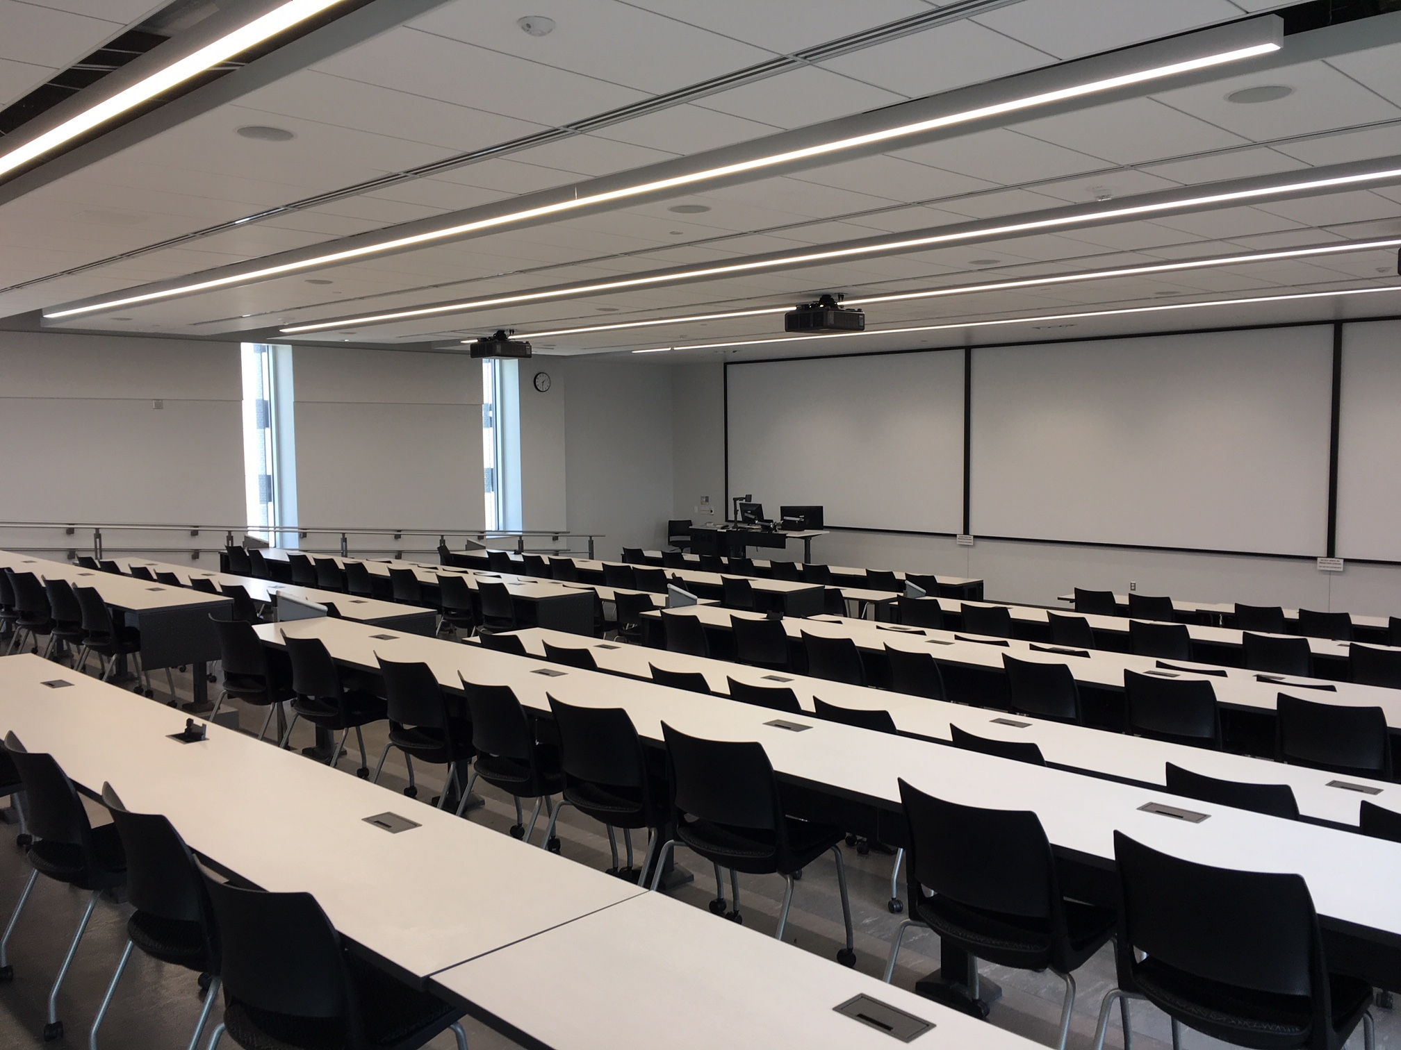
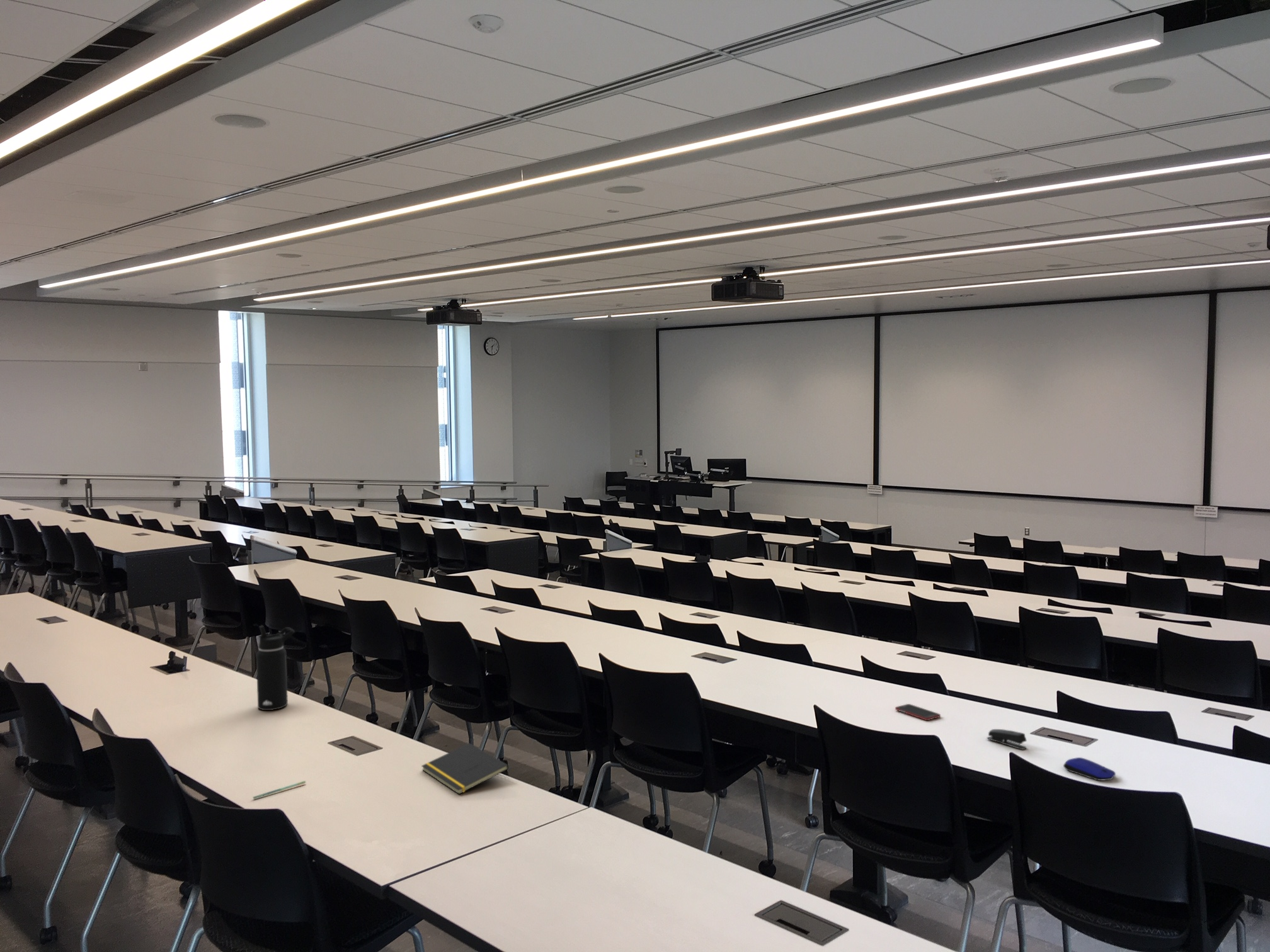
+ water bottle (275, 664)
+ pen (280, 790)
+ cell phone (917, 712)
+ stapler (1006, 736)
+ computer mouse (1089, 768)
+ notepad (464, 767)
